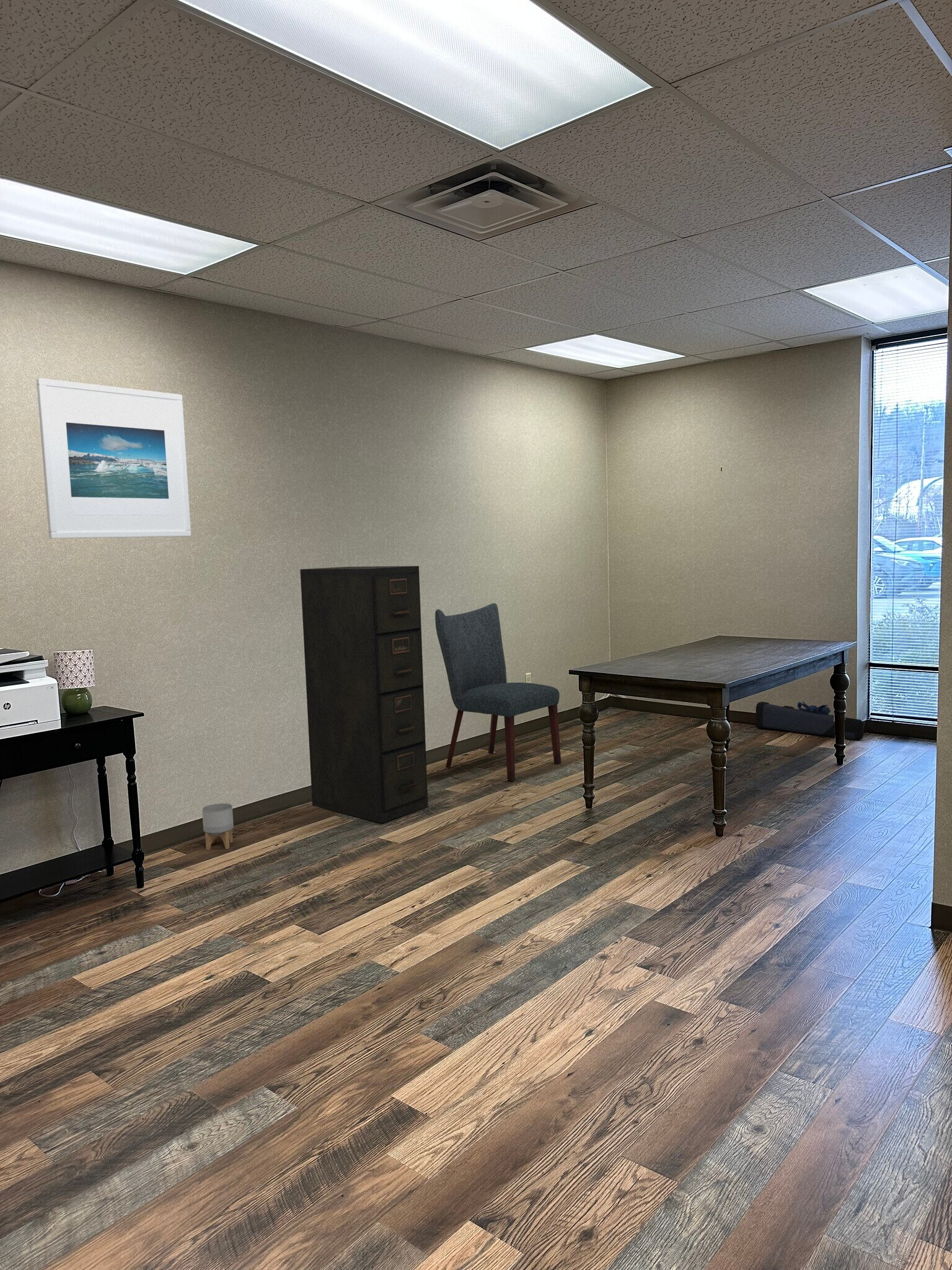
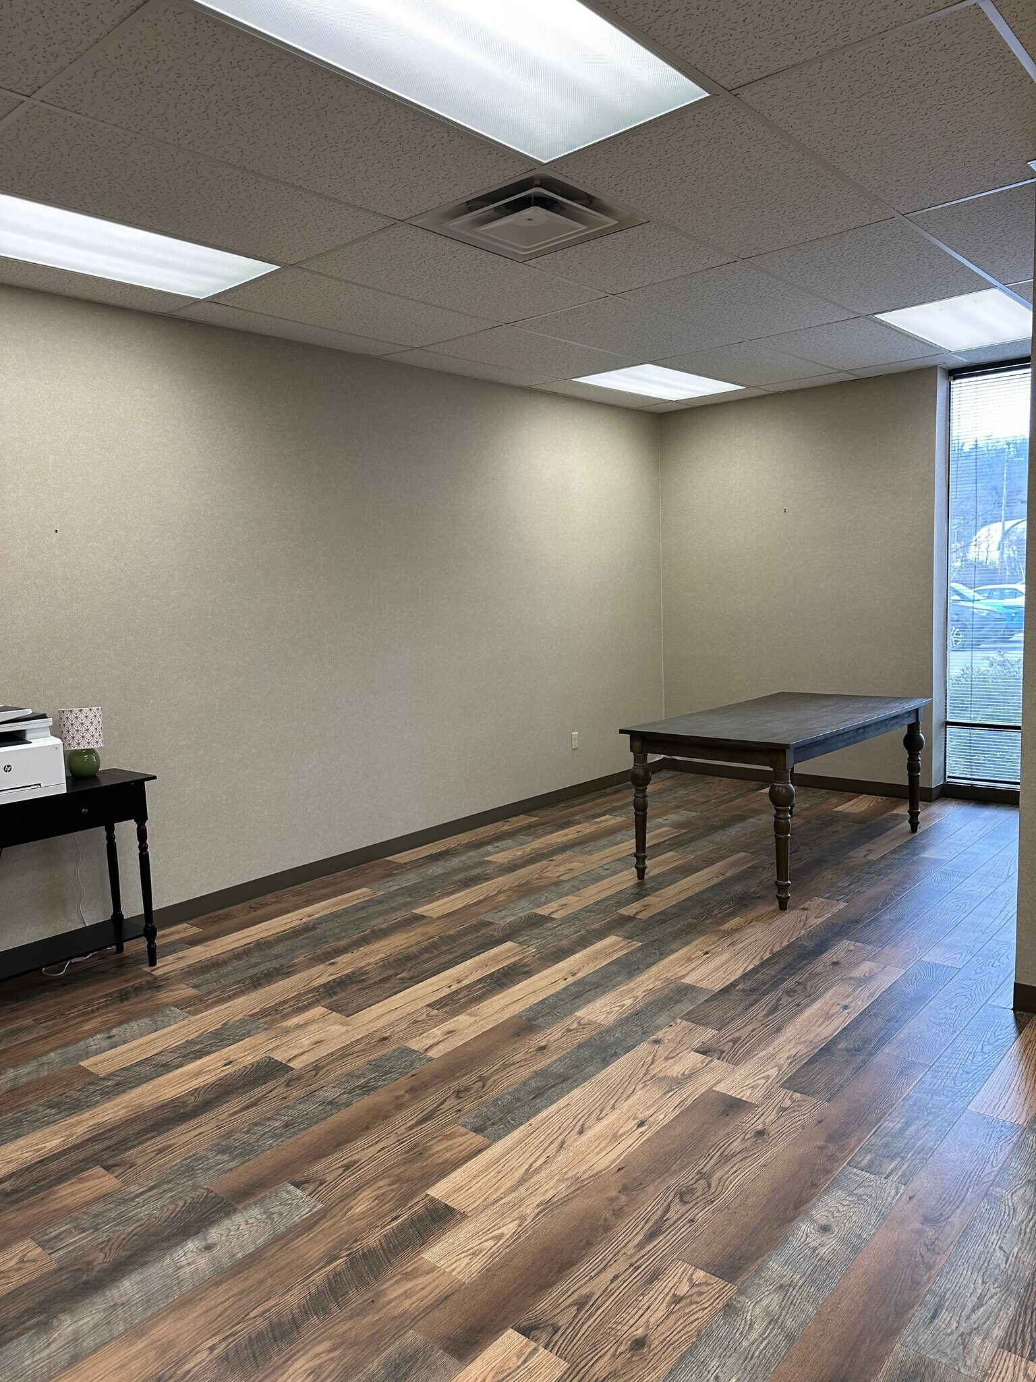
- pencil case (809, 717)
- filing cabinet (367, 688)
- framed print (119, 463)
- planter (218, 826)
- chair (492, 686)
